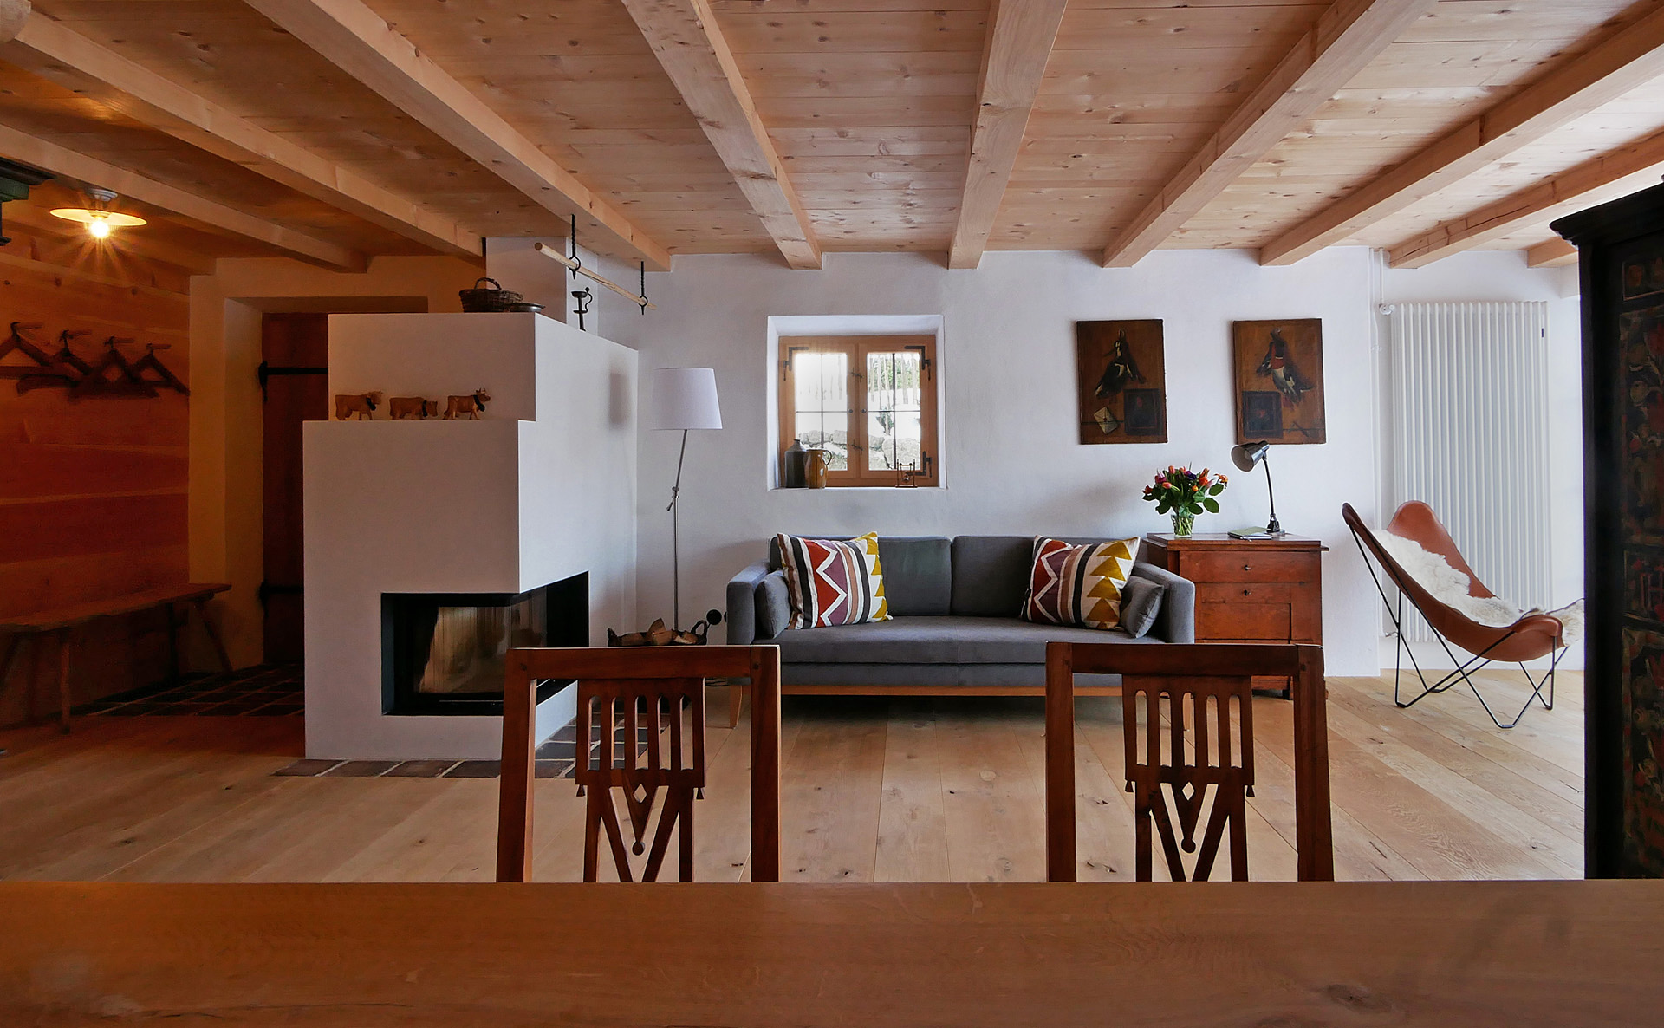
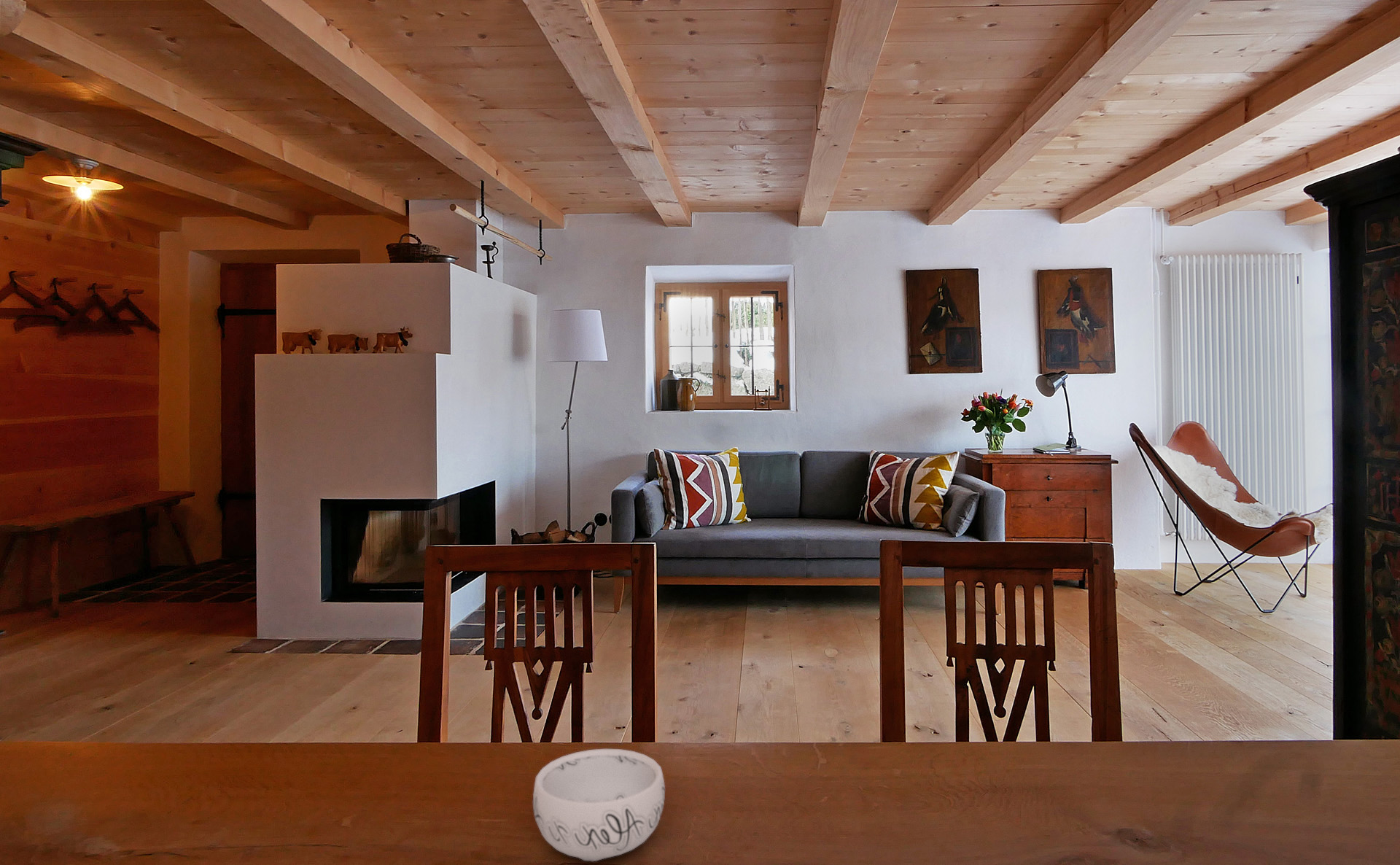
+ decorative bowl (606, 802)
